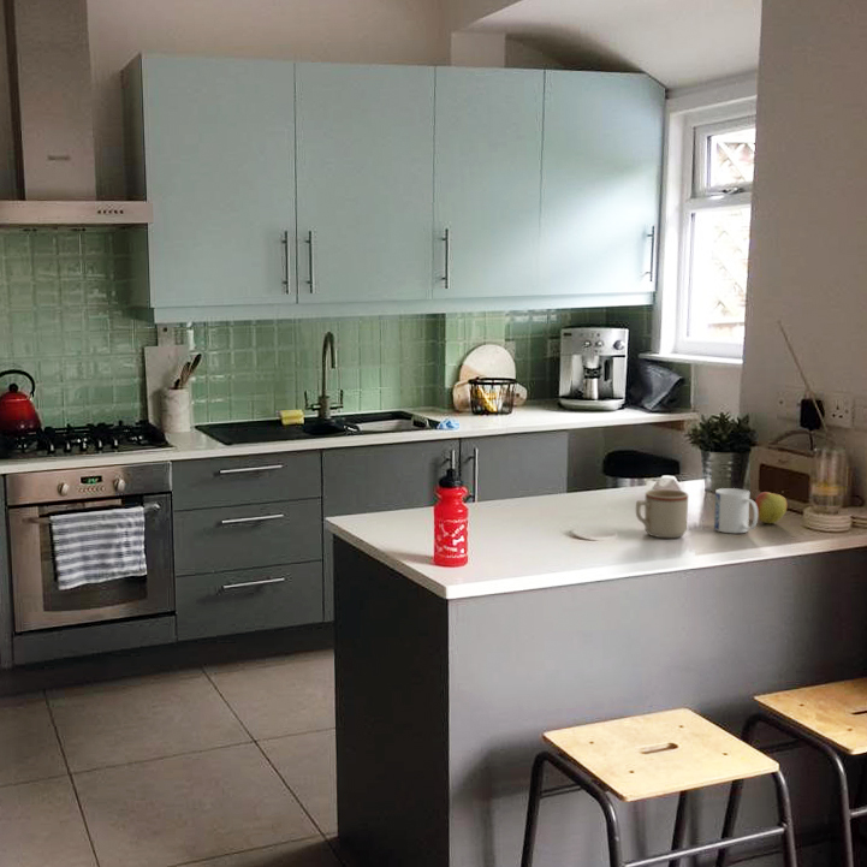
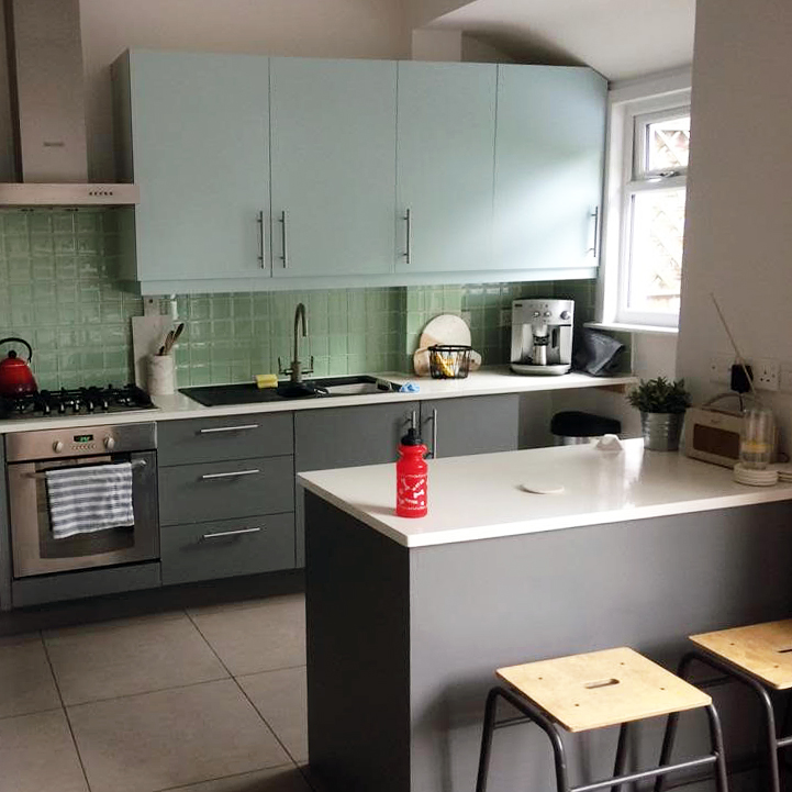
- apple (771, 506)
- mug (660, 513)
- mug (738, 511)
